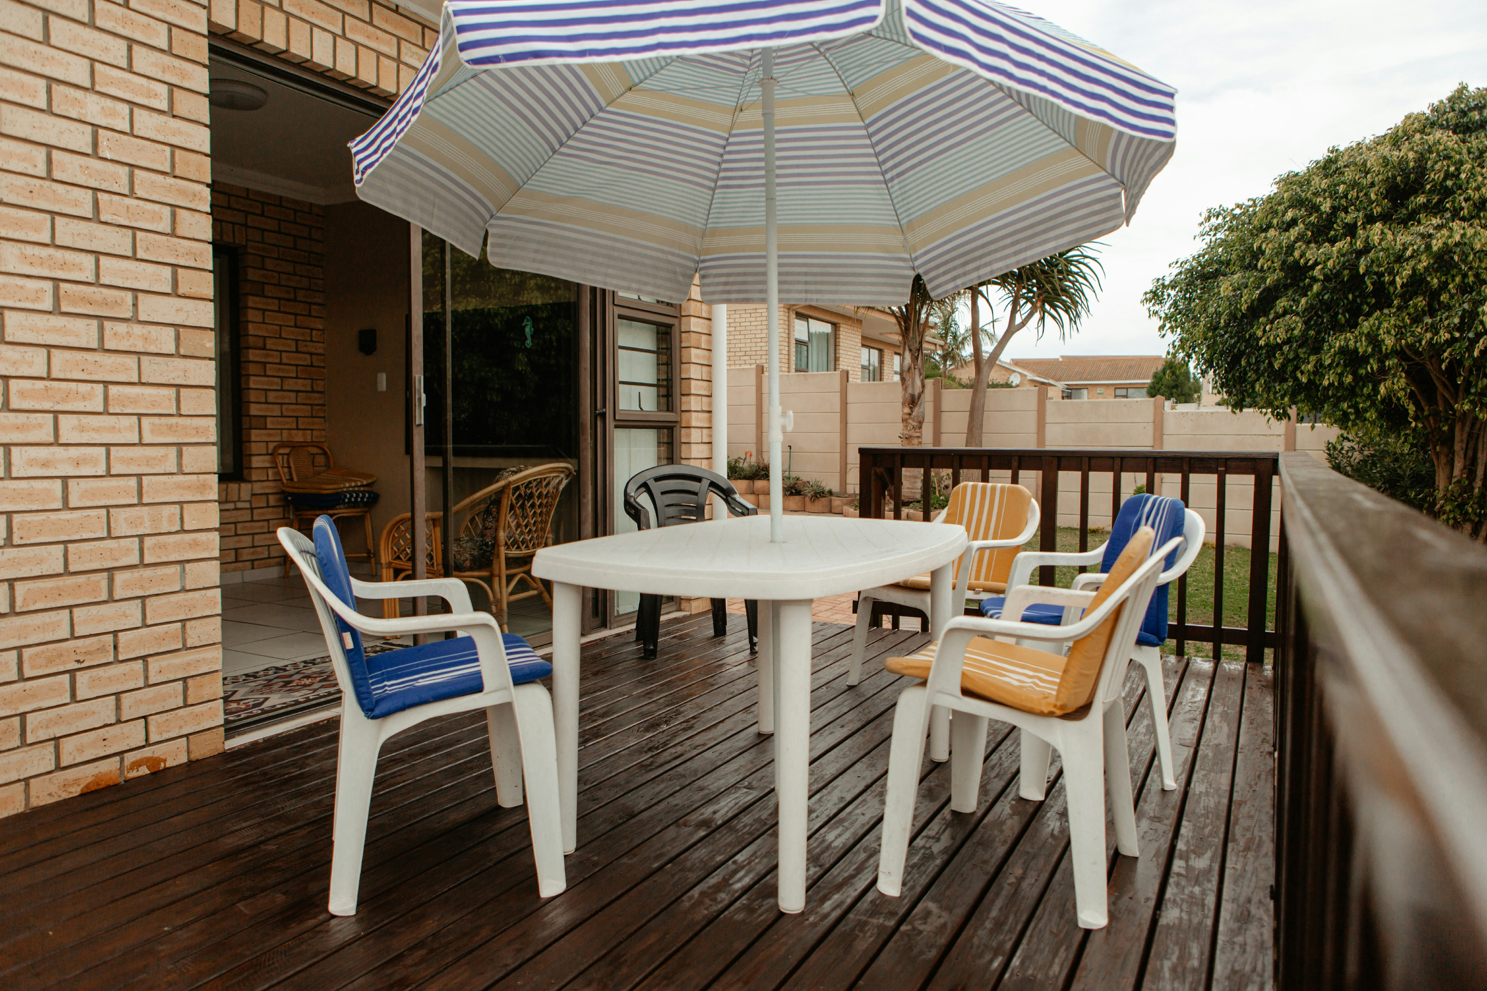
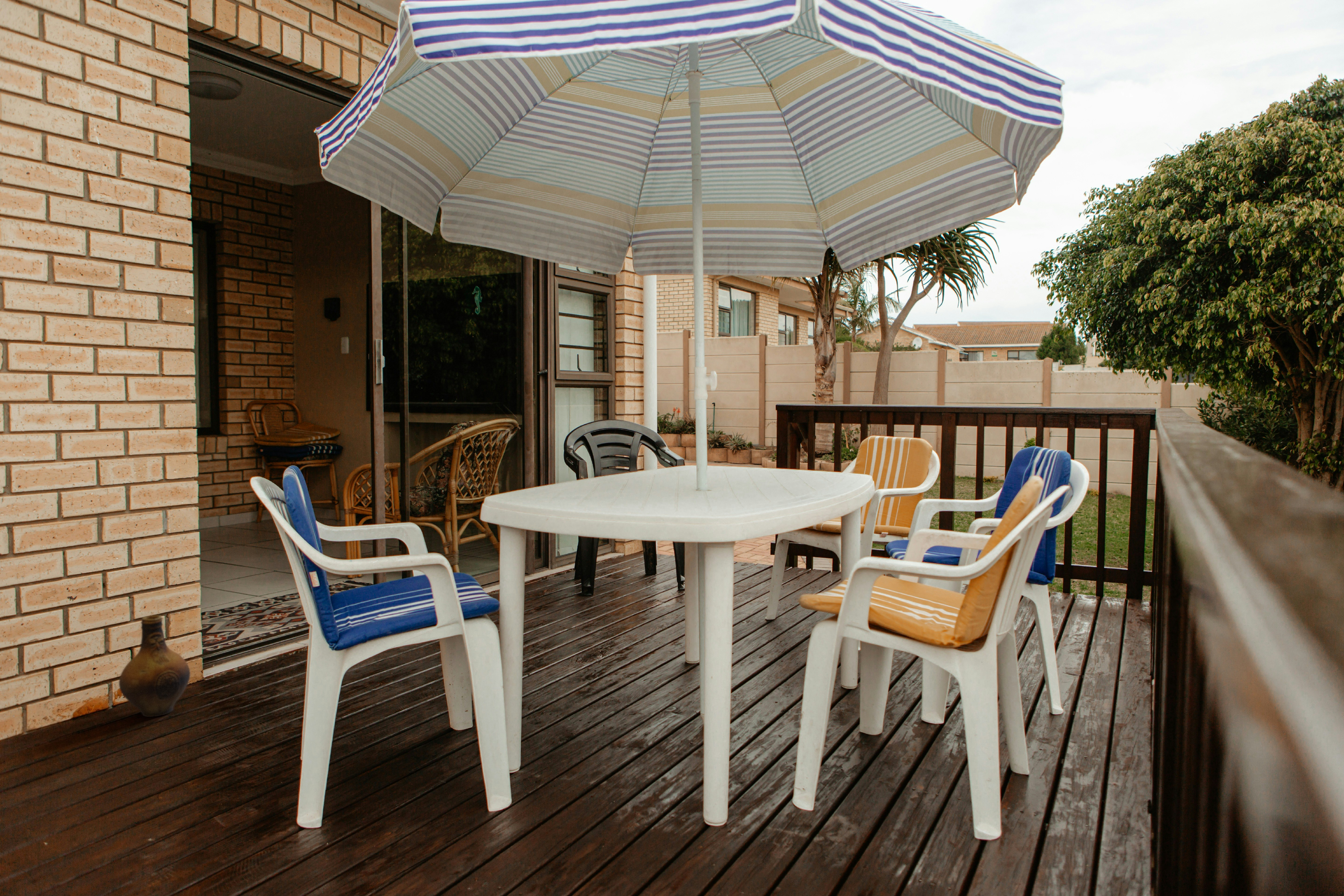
+ ceramic jug (155, 664)
